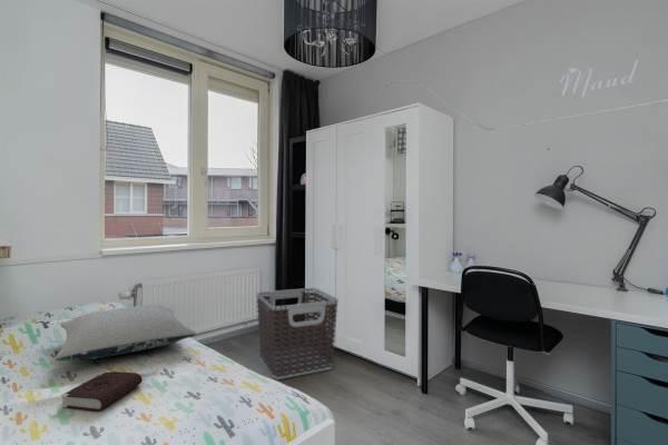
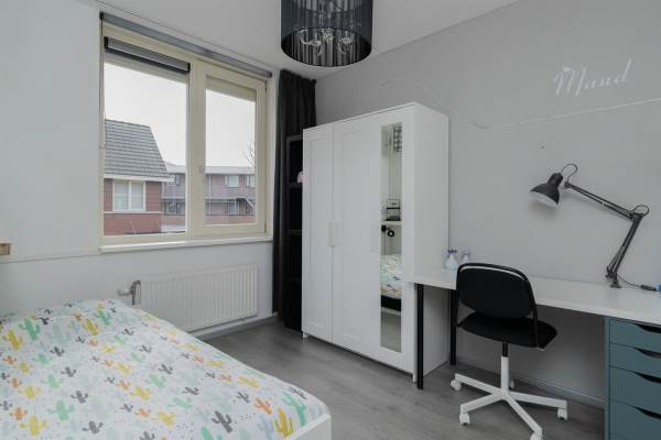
- clothes hamper (295, 328)
- book (104, 388)
- pillow (126, 328)
